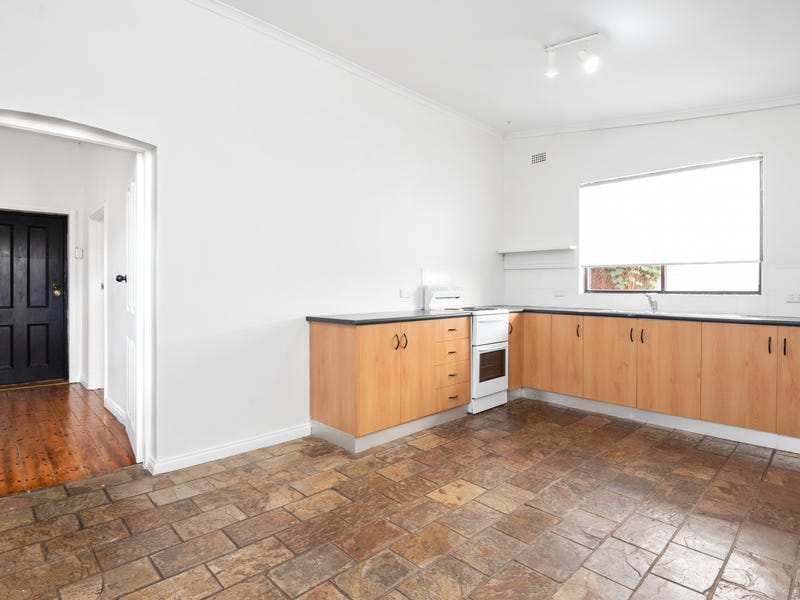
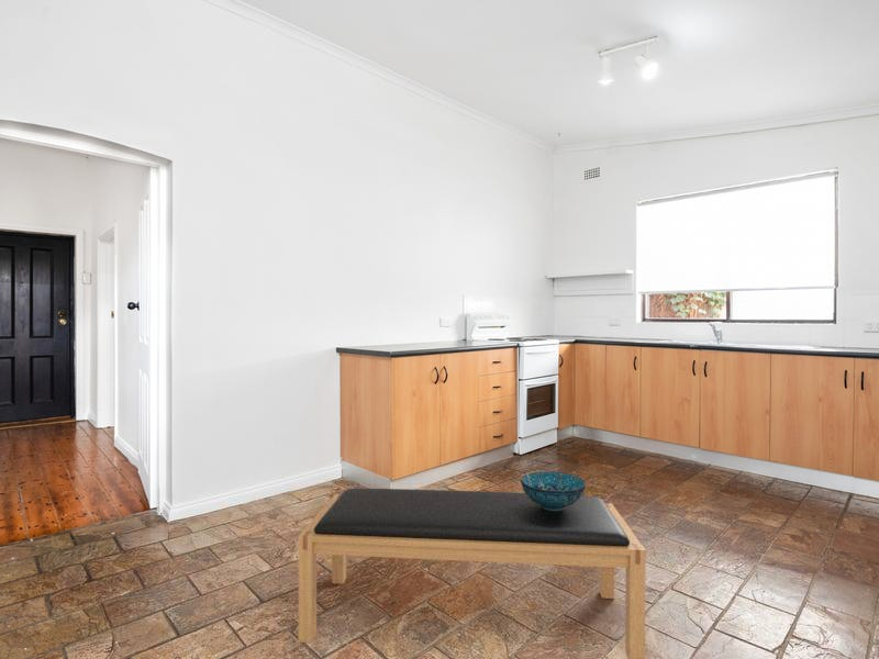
+ bench (468, 560)
+ decorative bowl (552, 493)
